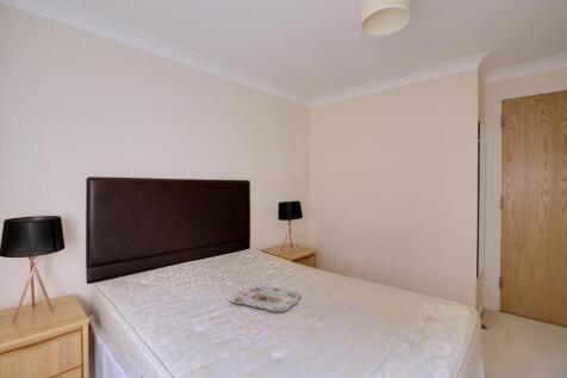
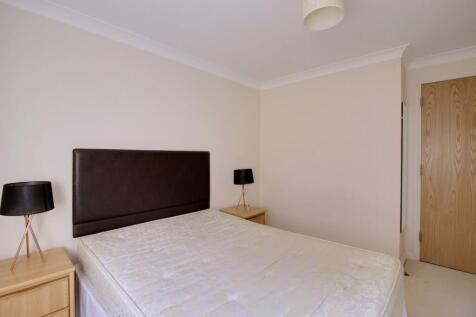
- serving tray (266, 297)
